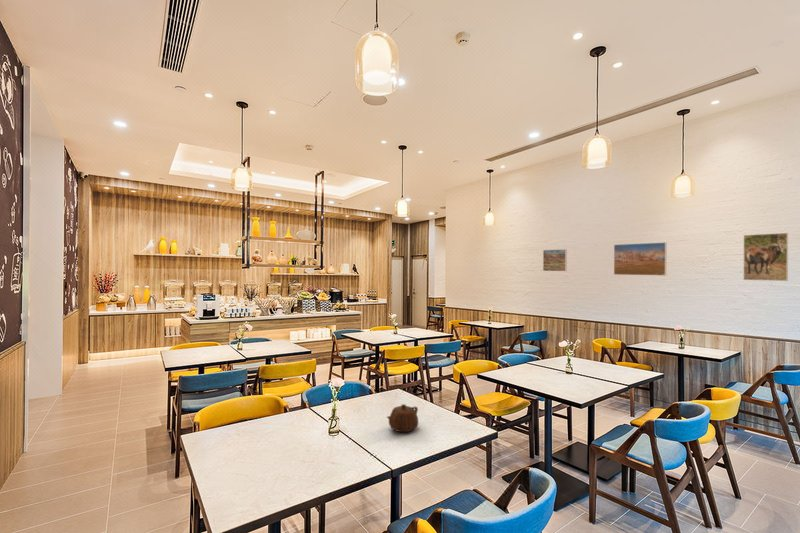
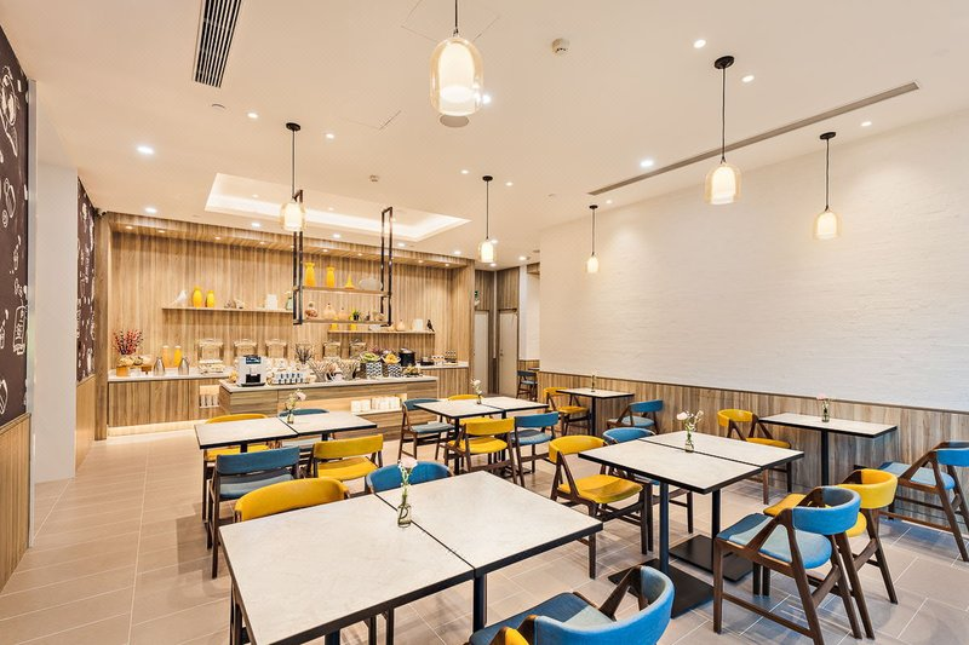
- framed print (765, 257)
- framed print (638, 259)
- teapot (402, 417)
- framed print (554, 260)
